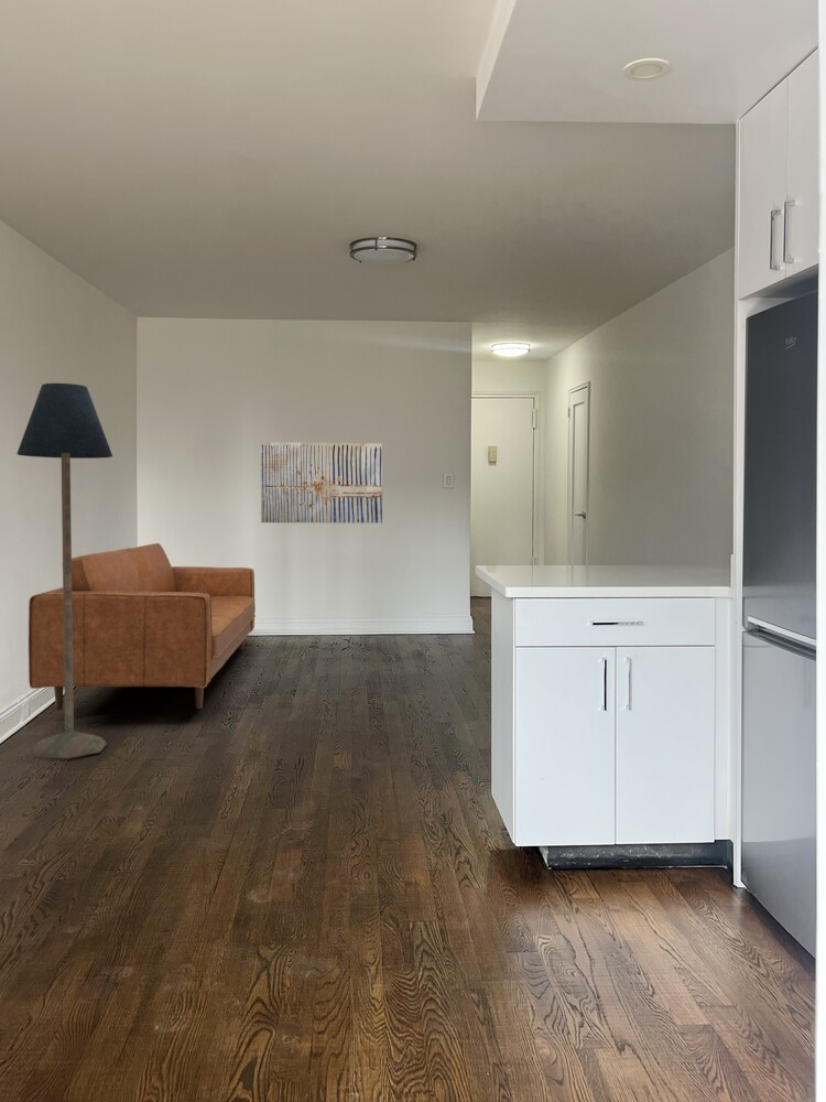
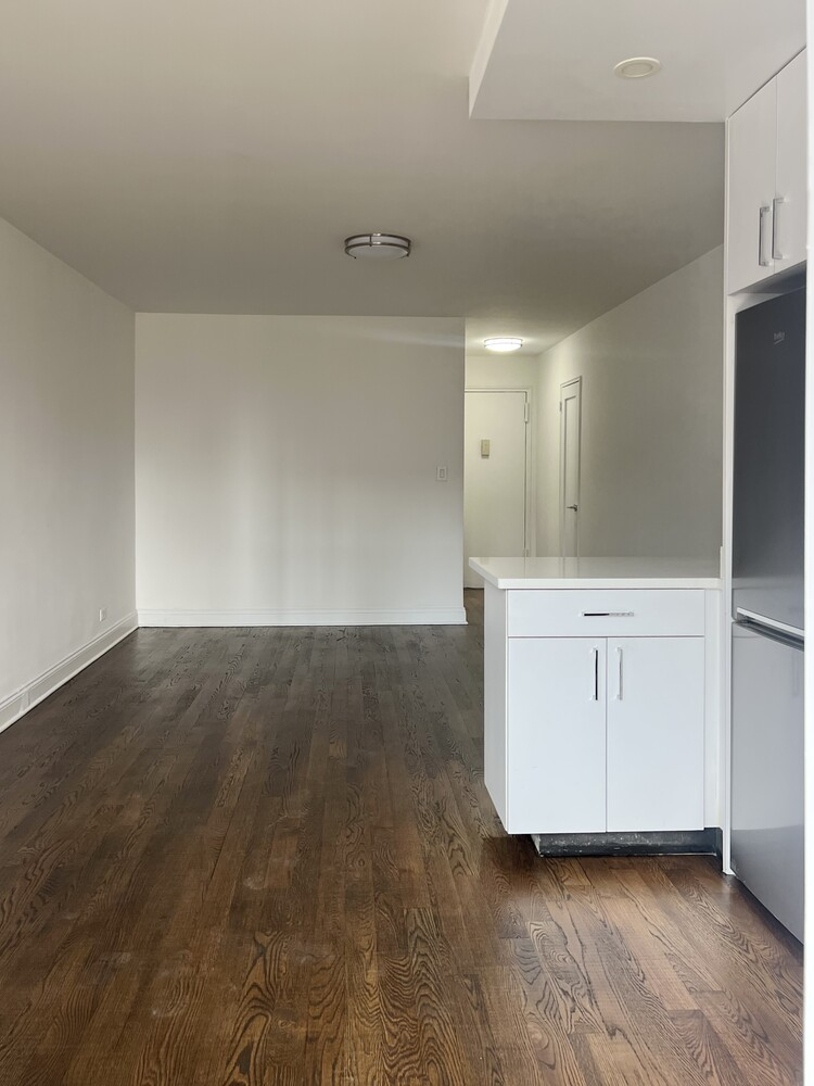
- wall art (322, 483)
- floor lamp (66, 569)
- sofa (165, 613)
